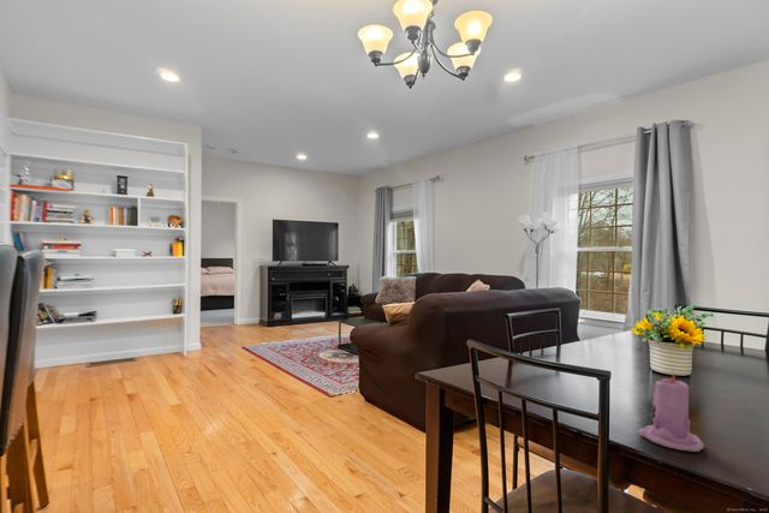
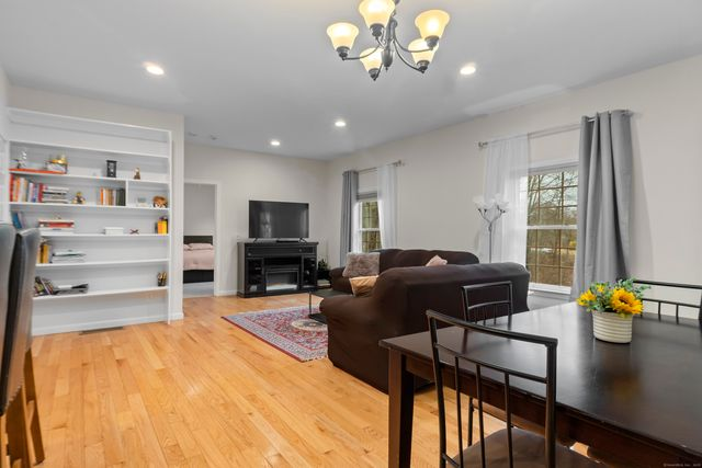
- candle (672, 405)
